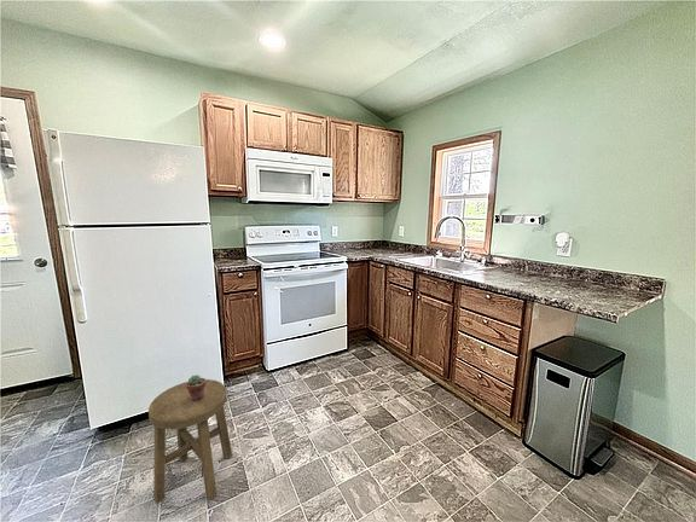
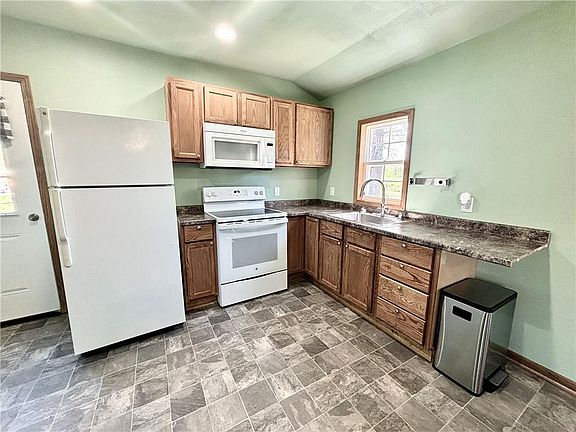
- potted succulent (196, 385)
- stool (192, 437)
